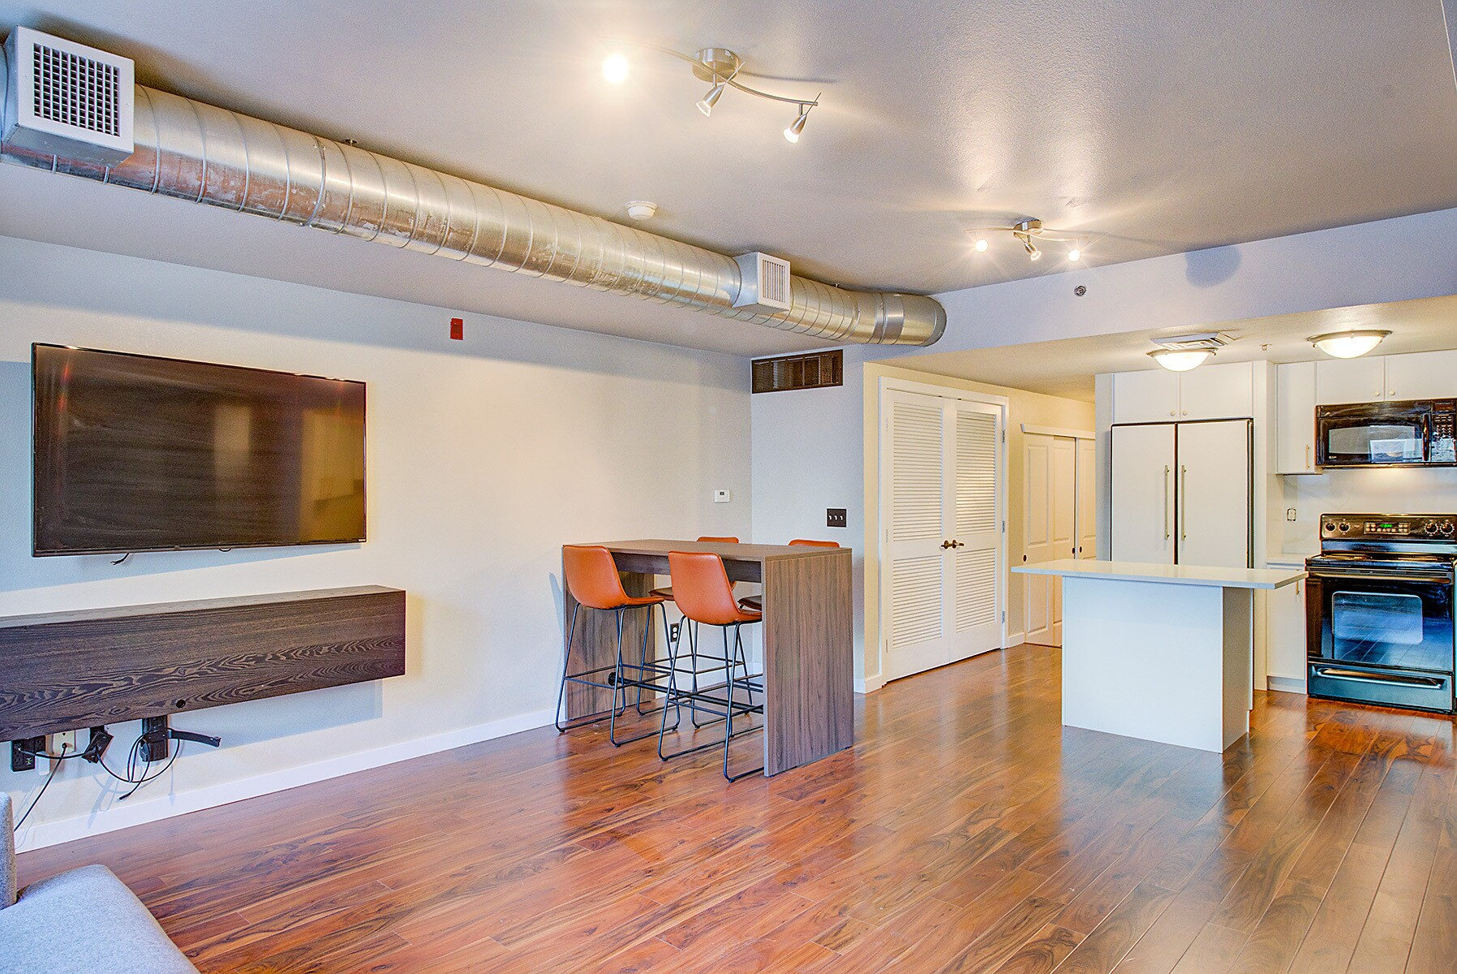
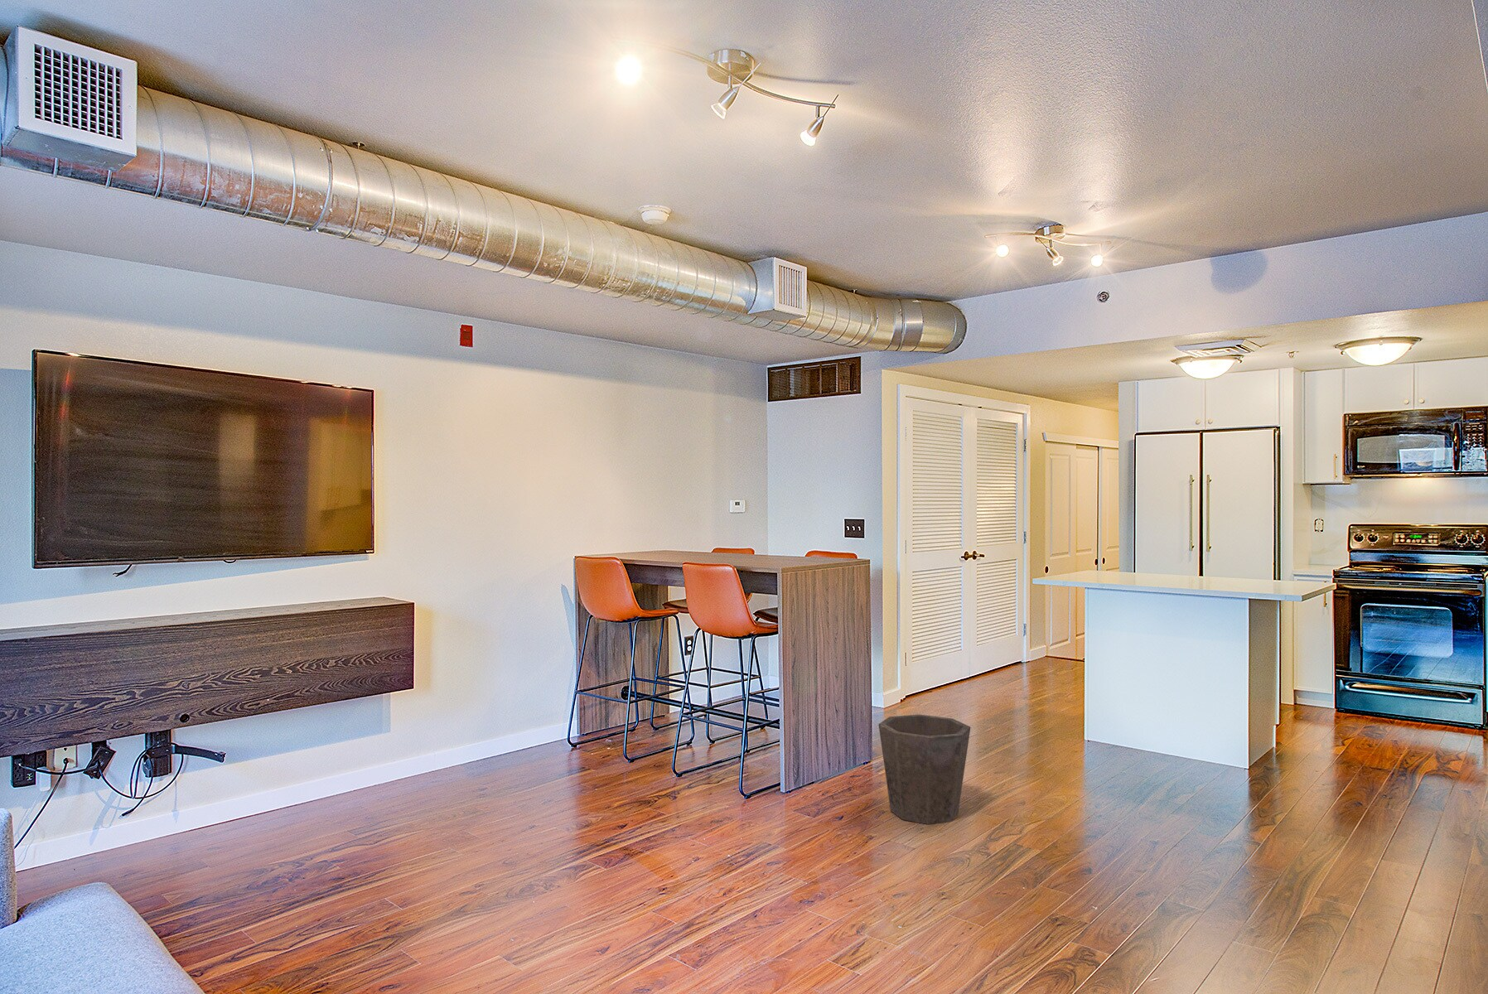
+ waste bin (924, 768)
